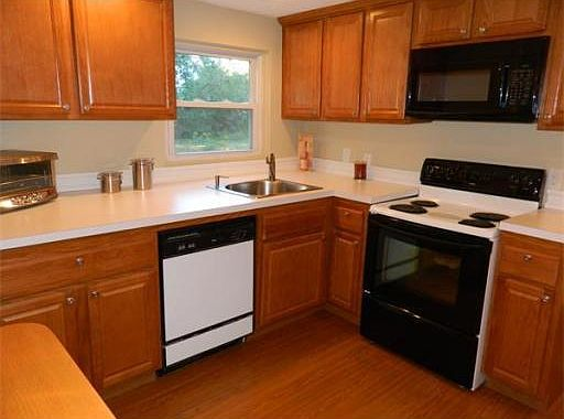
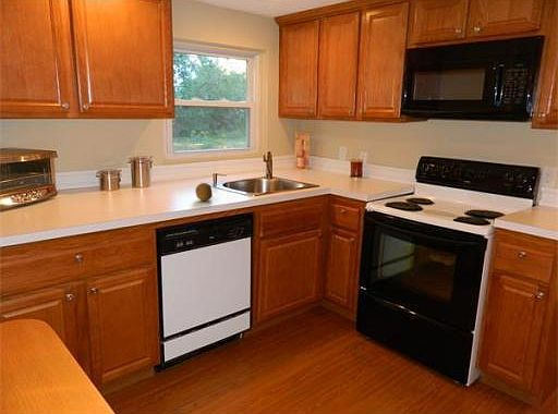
+ fruit (204, 192)
